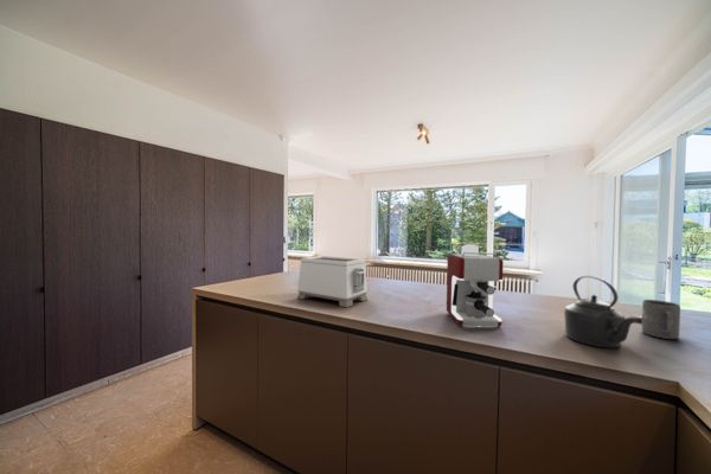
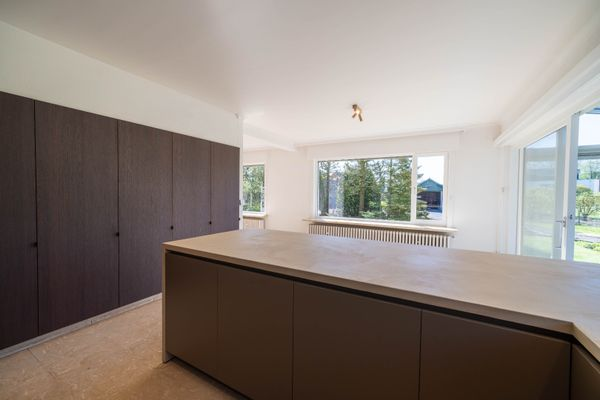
- coffee maker (476, 284)
- kettle (603, 310)
- mug (662, 320)
- toaster (334, 278)
